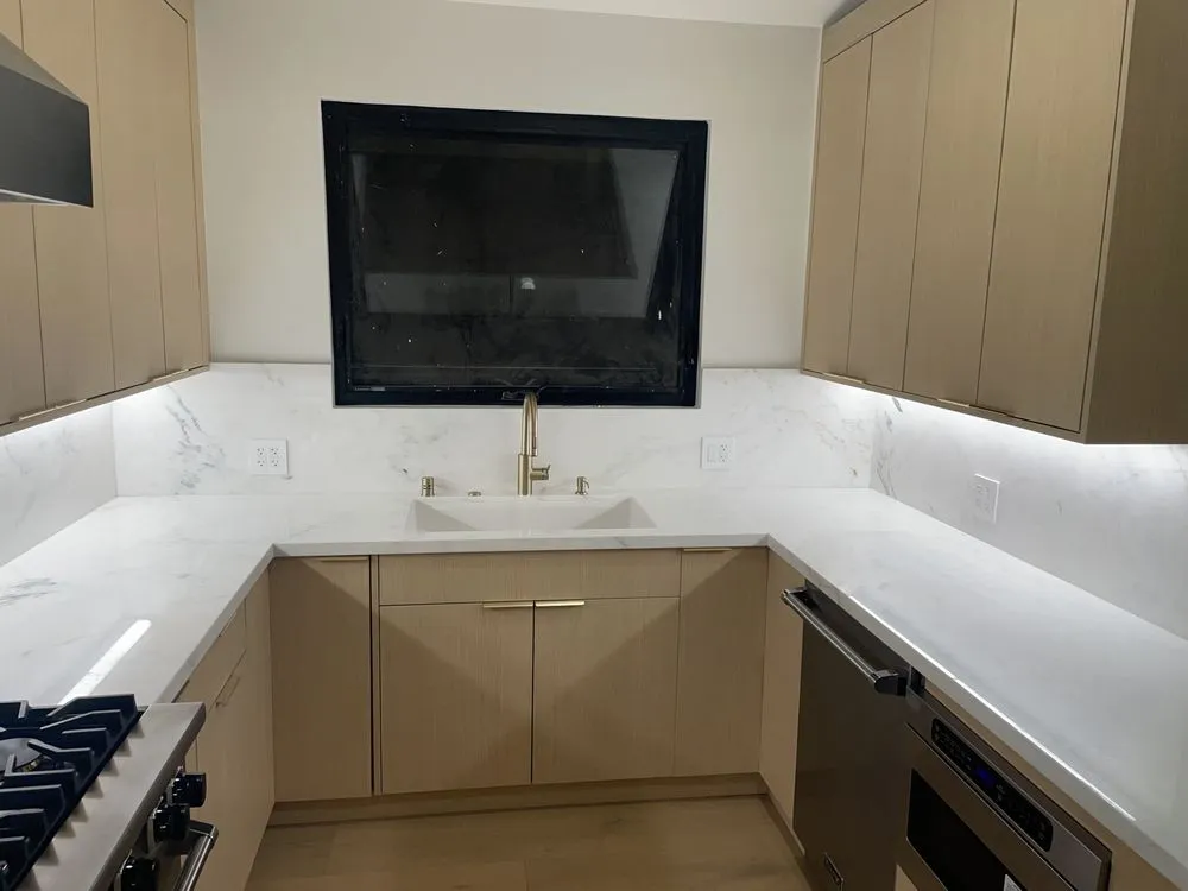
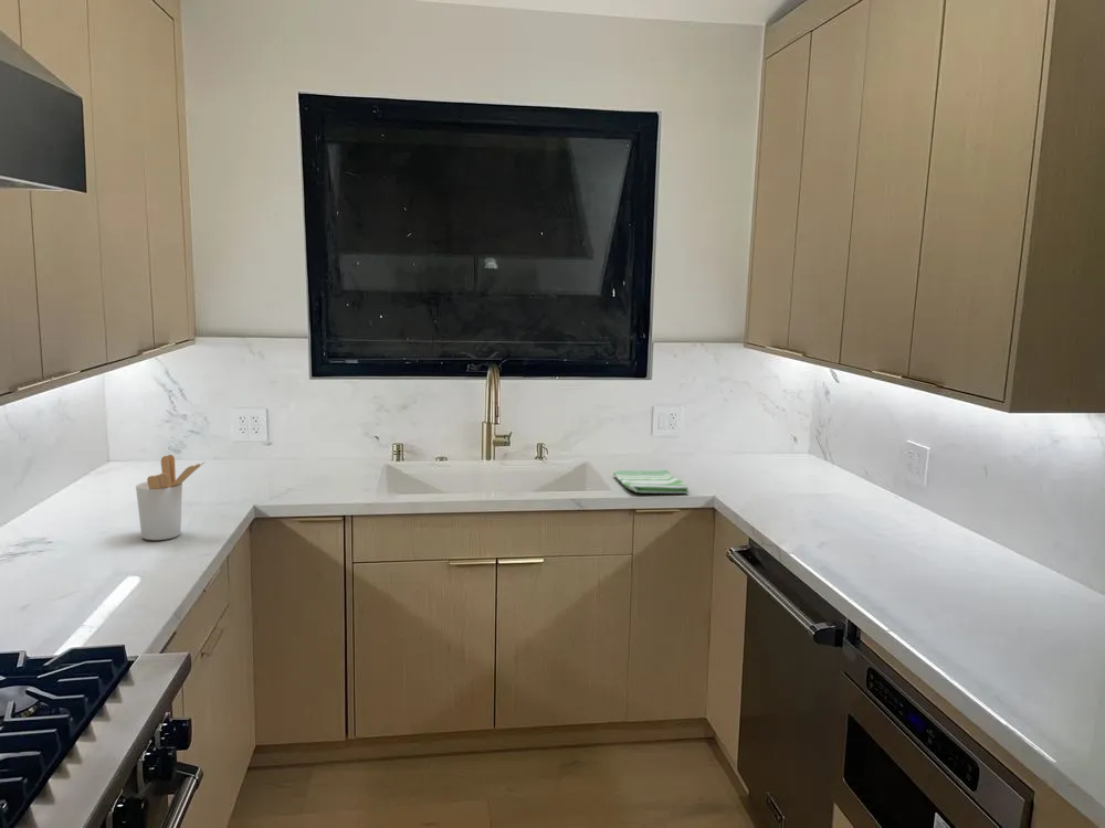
+ dish towel (650, 480)
+ utensil holder (171, 497)
